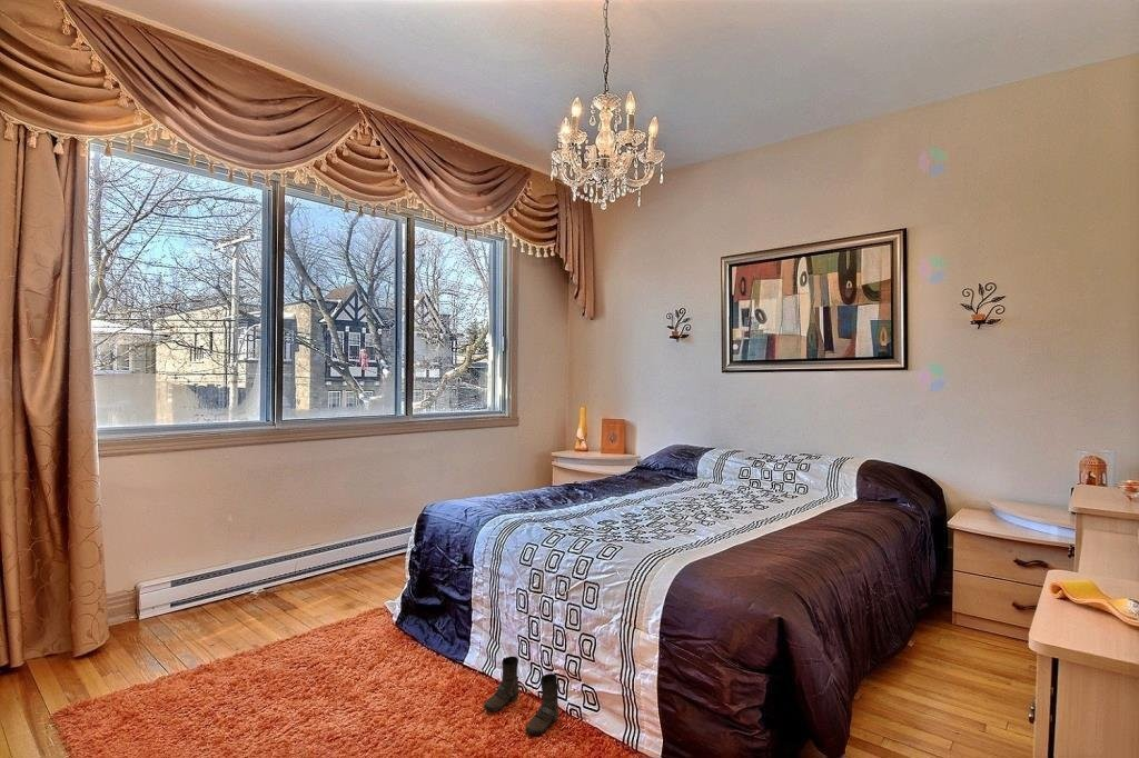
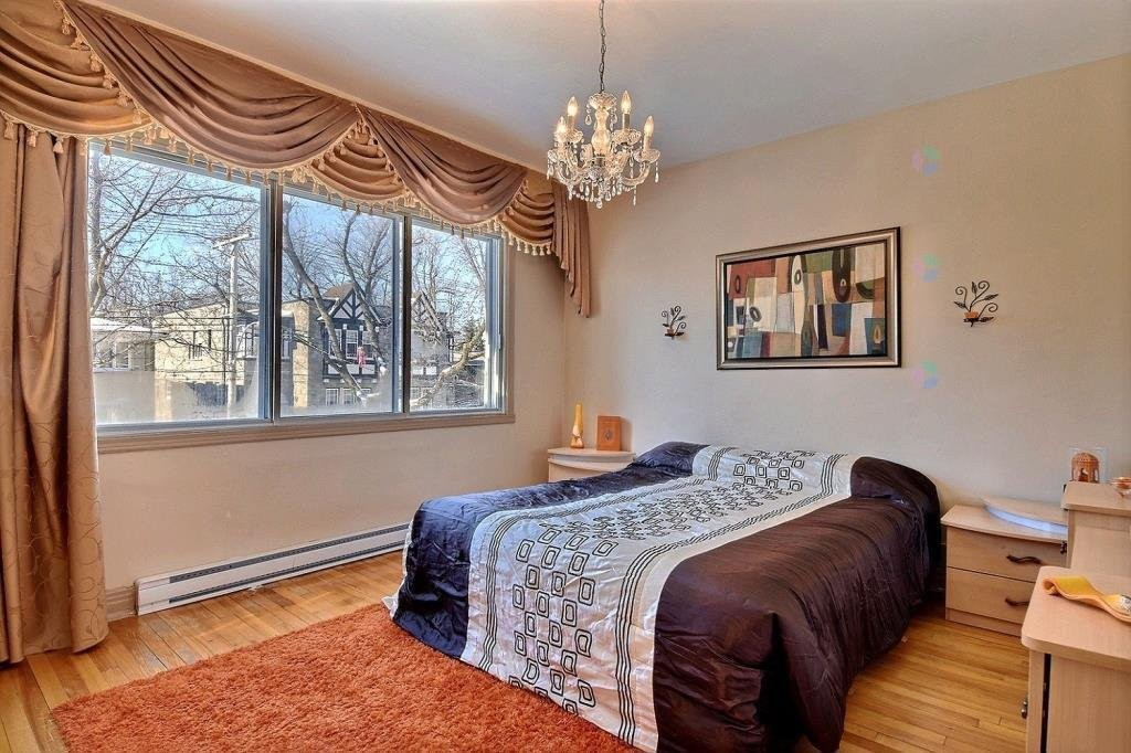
- boots (517, 694)
